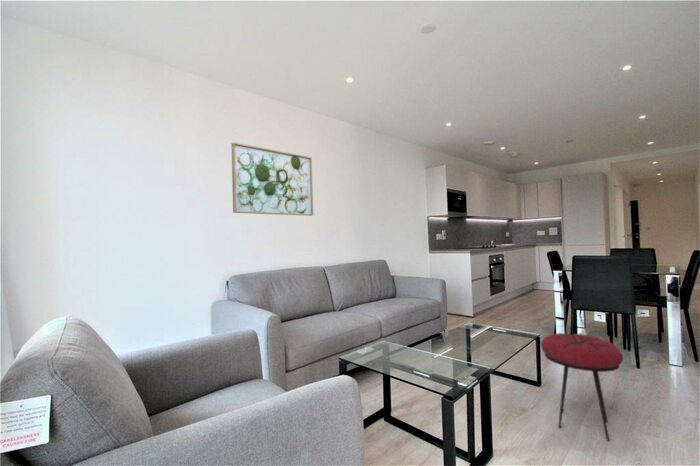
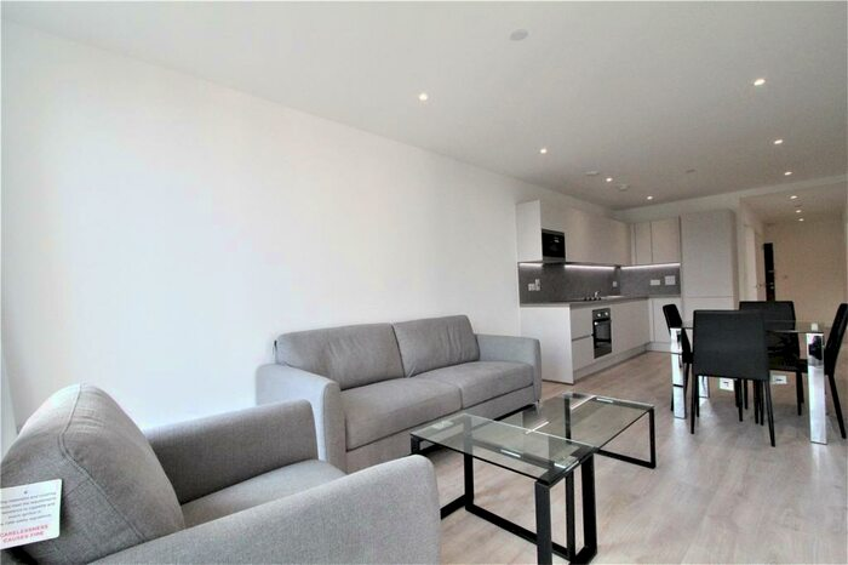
- wall art (276, 182)
- stool (585, 370)
